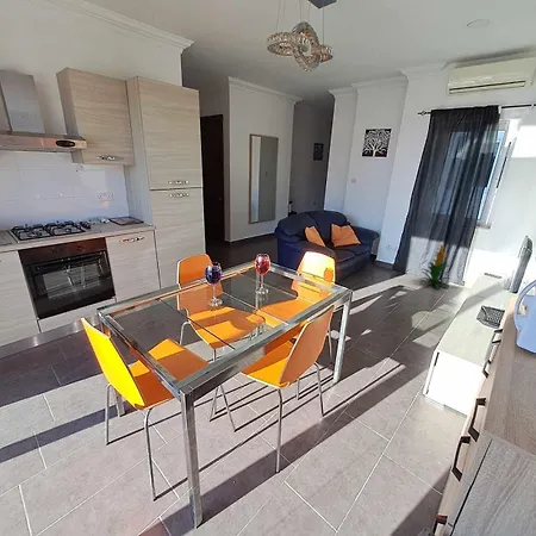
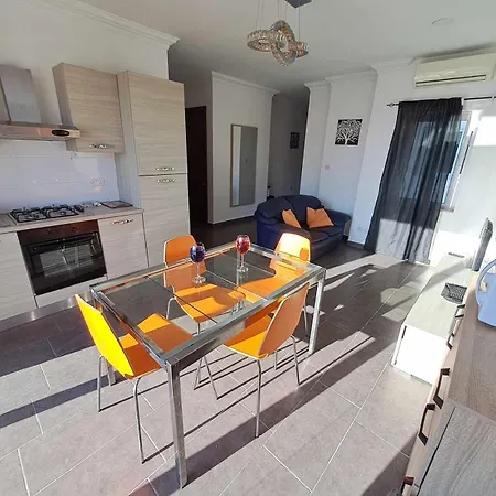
- indoor plant (438, 263)
